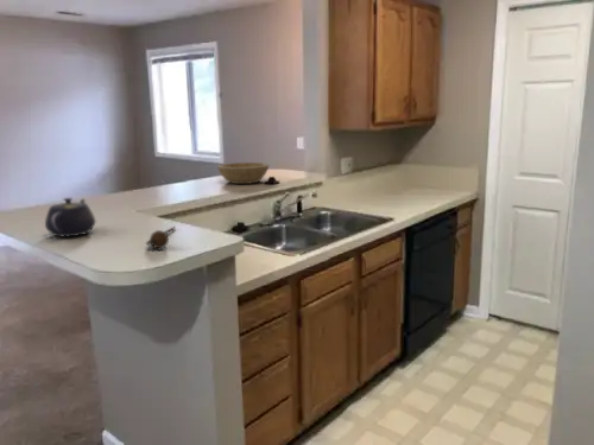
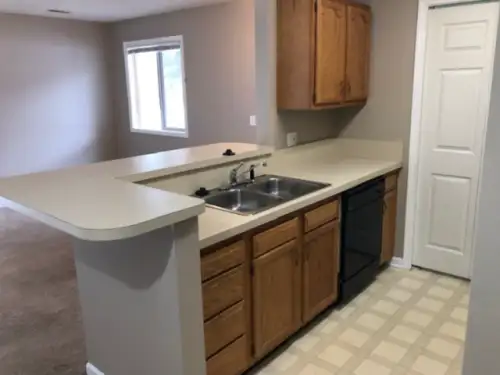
- bowl (244, 173)
- teapot (70, 215)
- spoon (166, 230)
